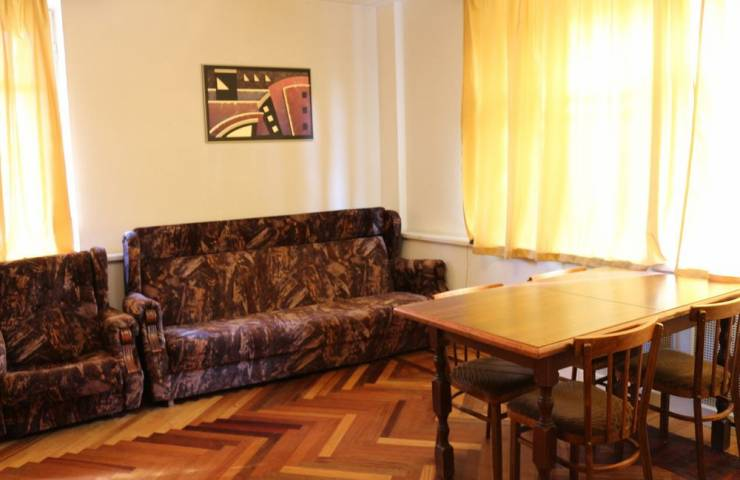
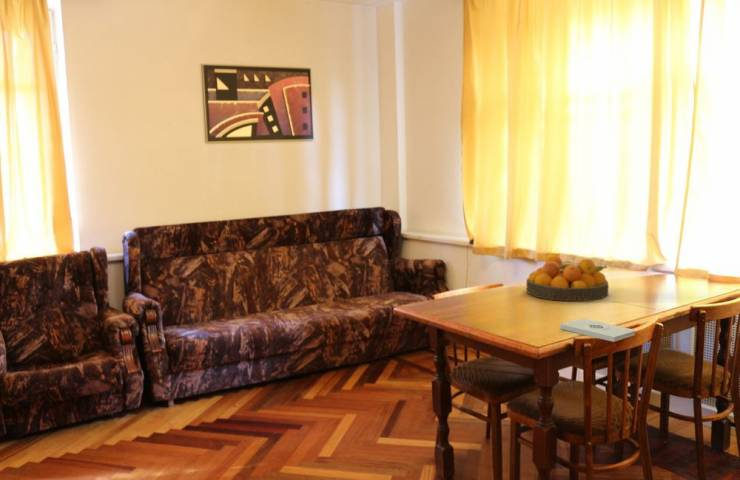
+ notepad (597, 329)
+ fruit bowl (566, 275)
